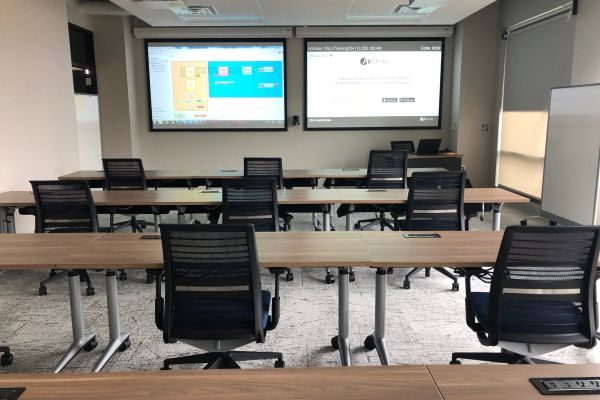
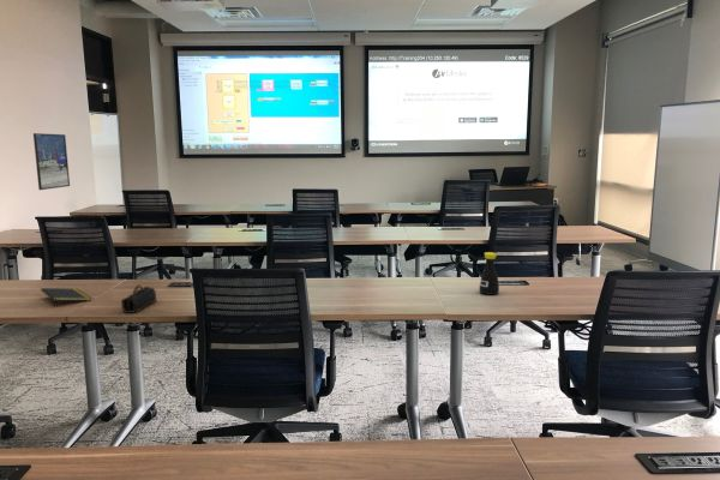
+ bottle (490, 272)
+ pencil case (138, 295)
+ notepad (66, 294)
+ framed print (52, 161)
